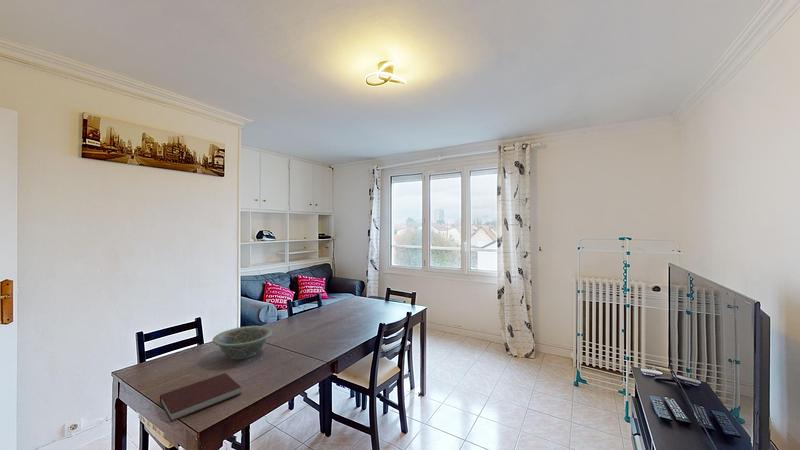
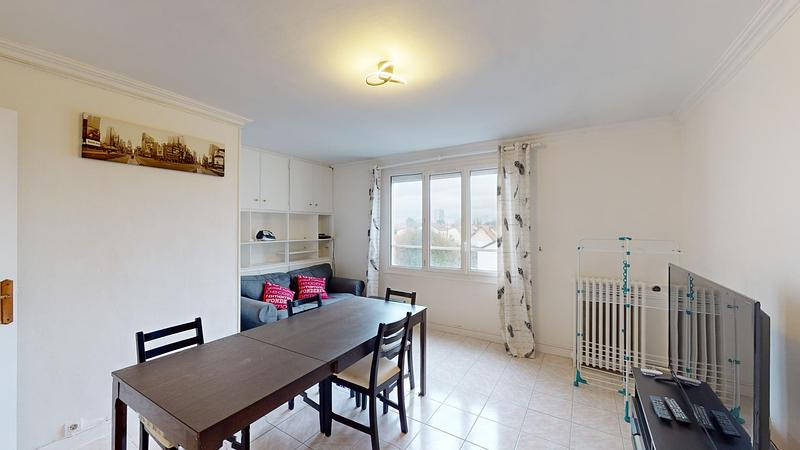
- notebook (201, 394)
- decorative bowl (243, 344)
